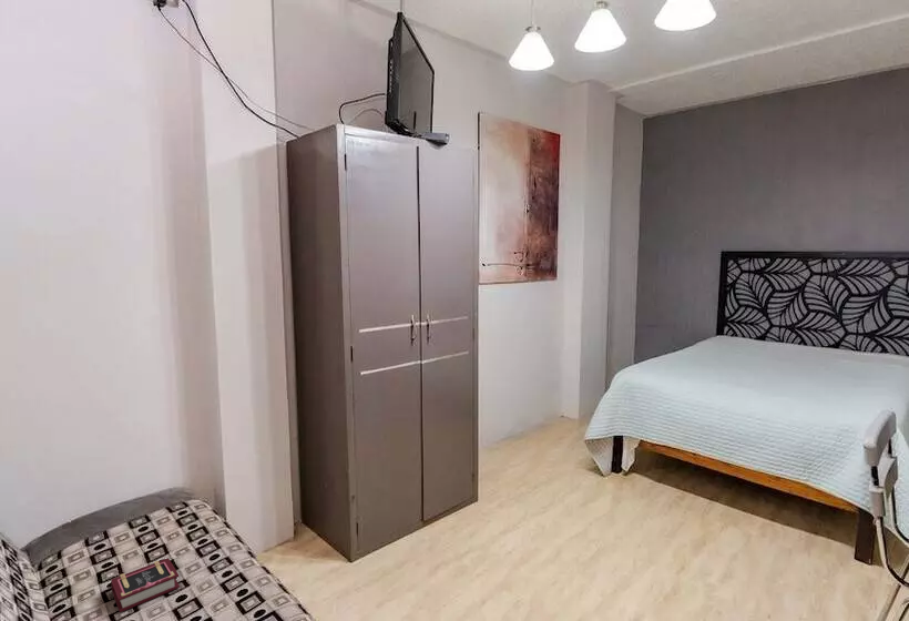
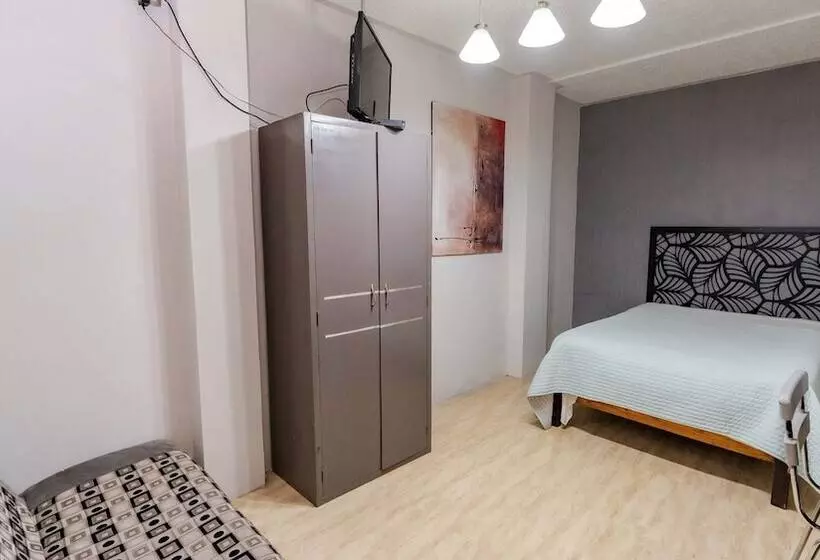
- book (145, 582)
